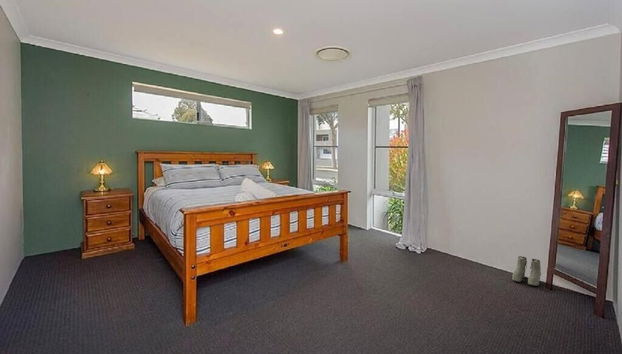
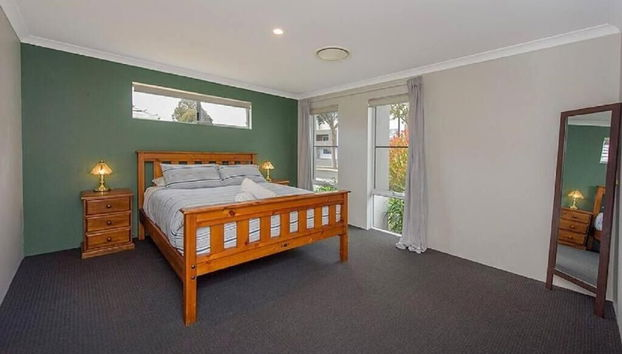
- boots (525, 269)
